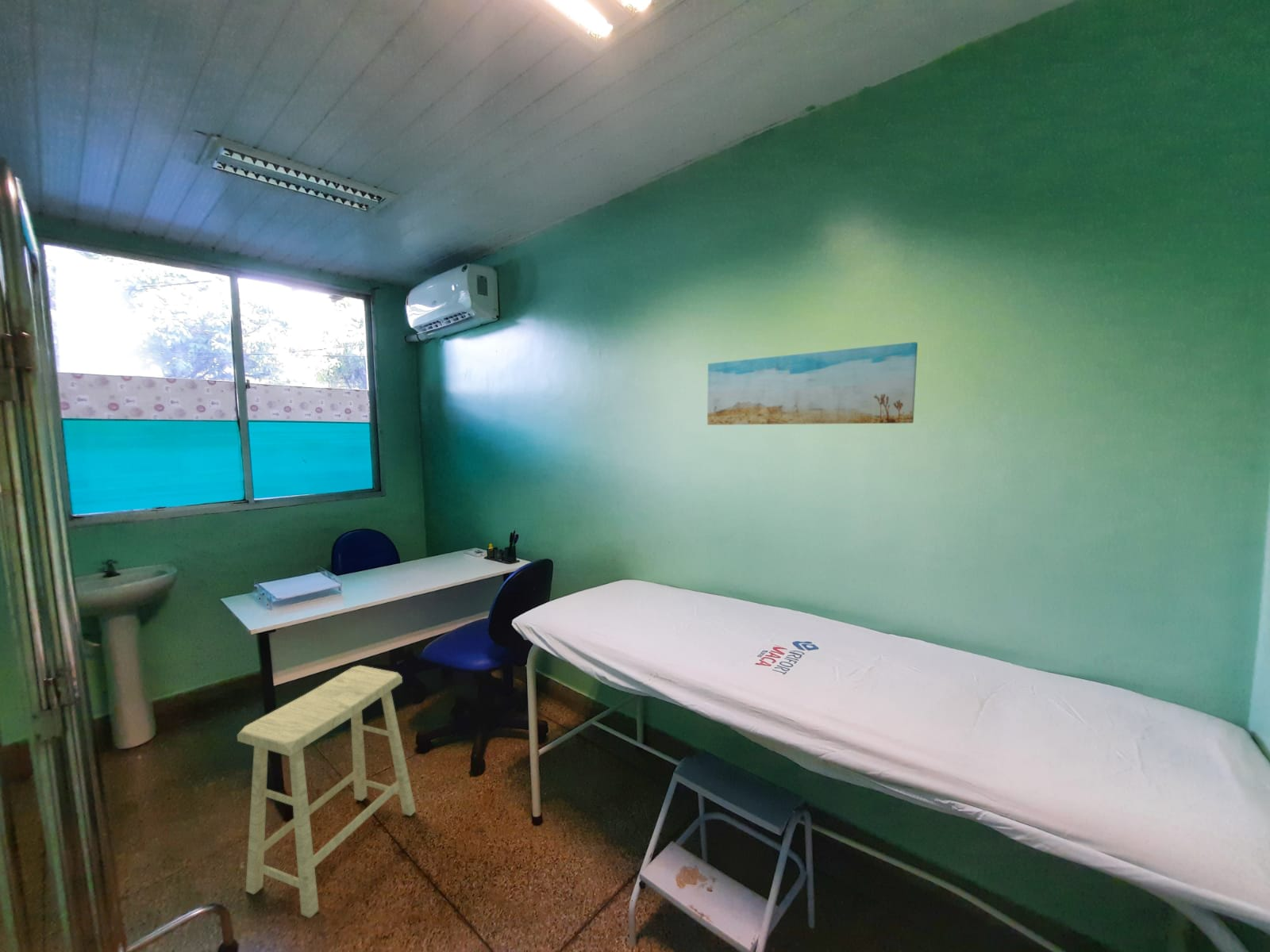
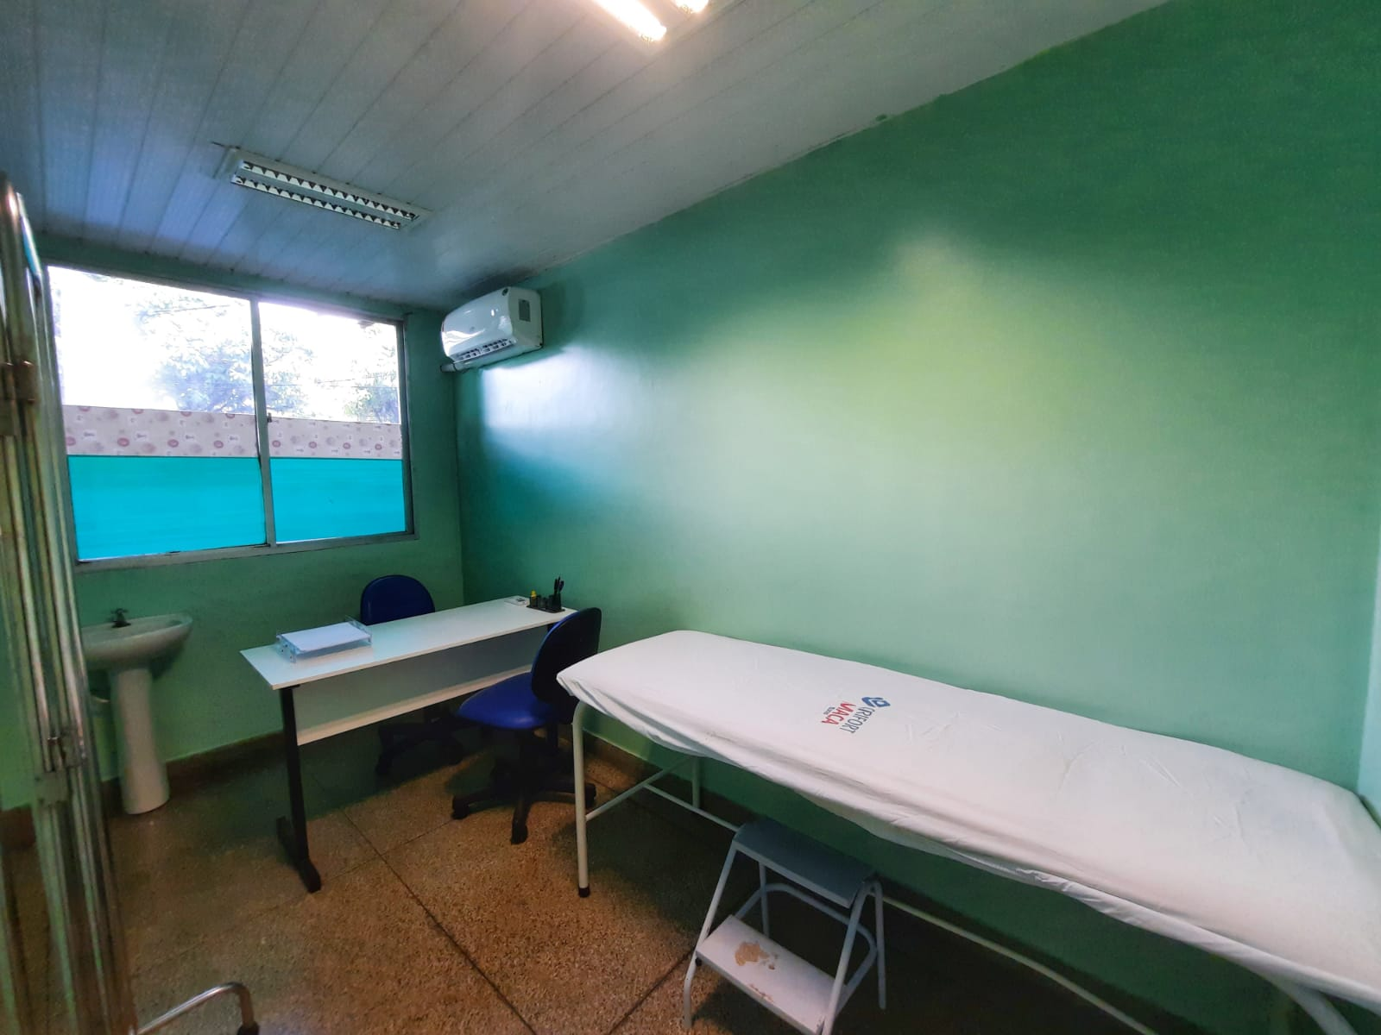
- stool (341, 781)
- wall art (799, 390)
